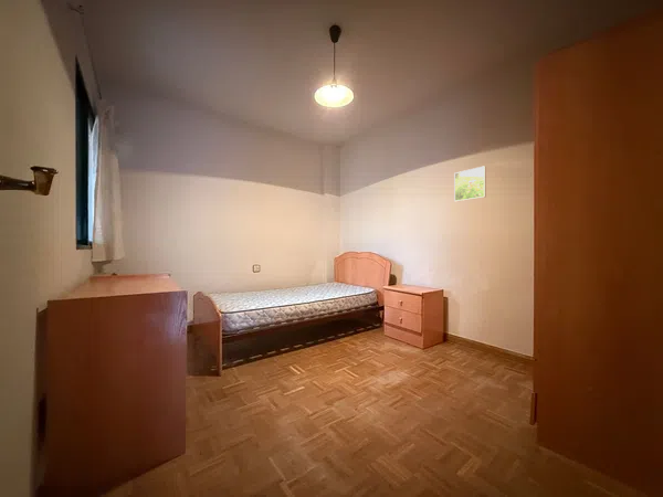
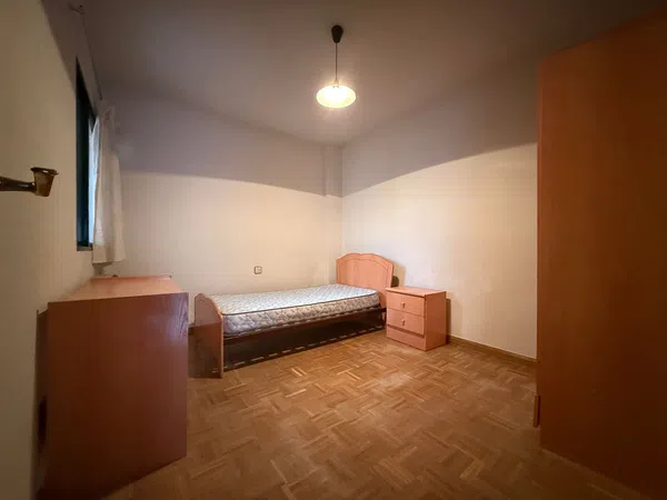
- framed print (469, 184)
